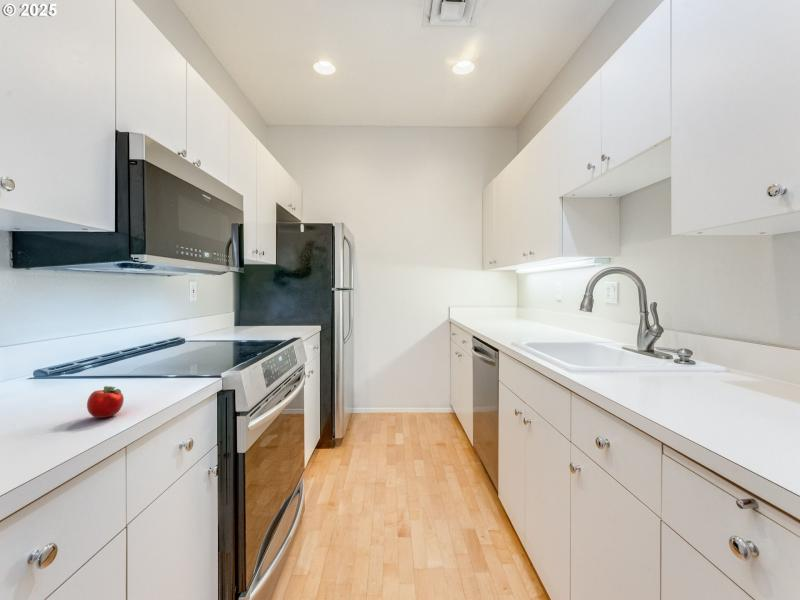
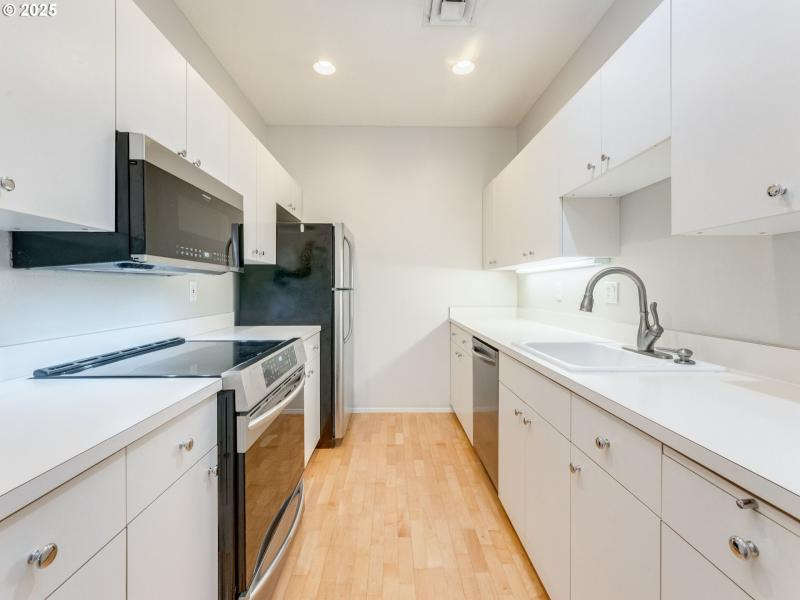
- apple (107, 400)
